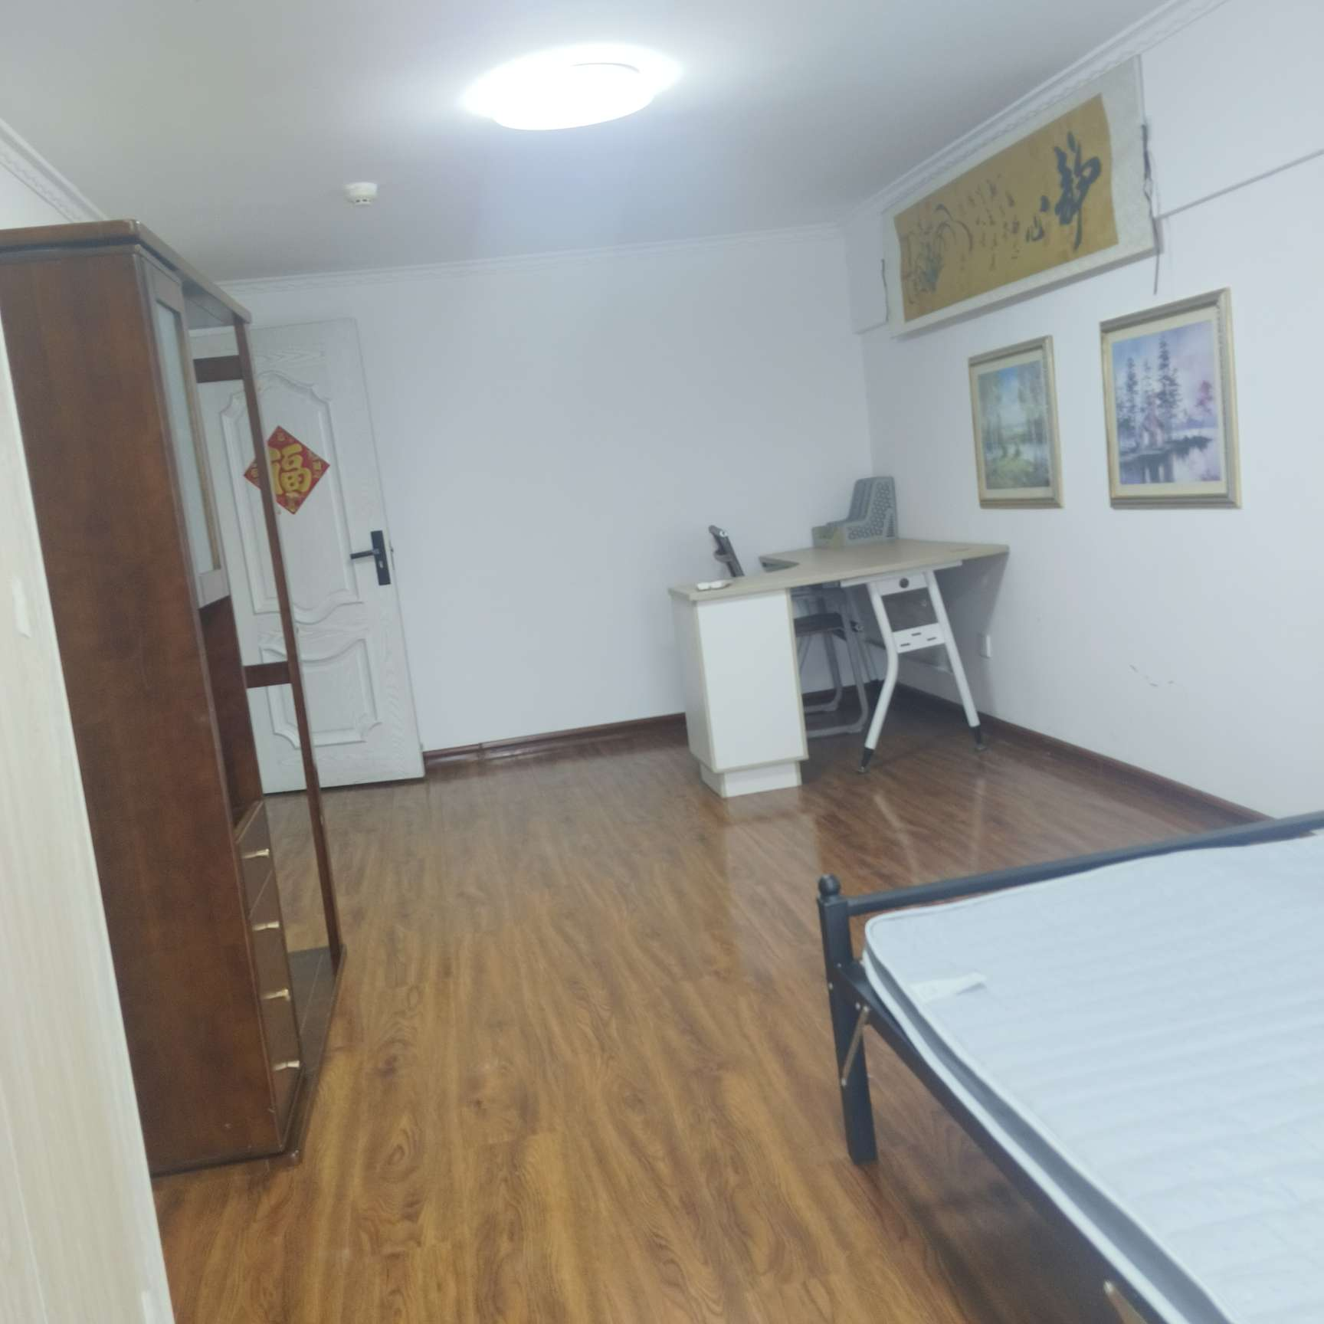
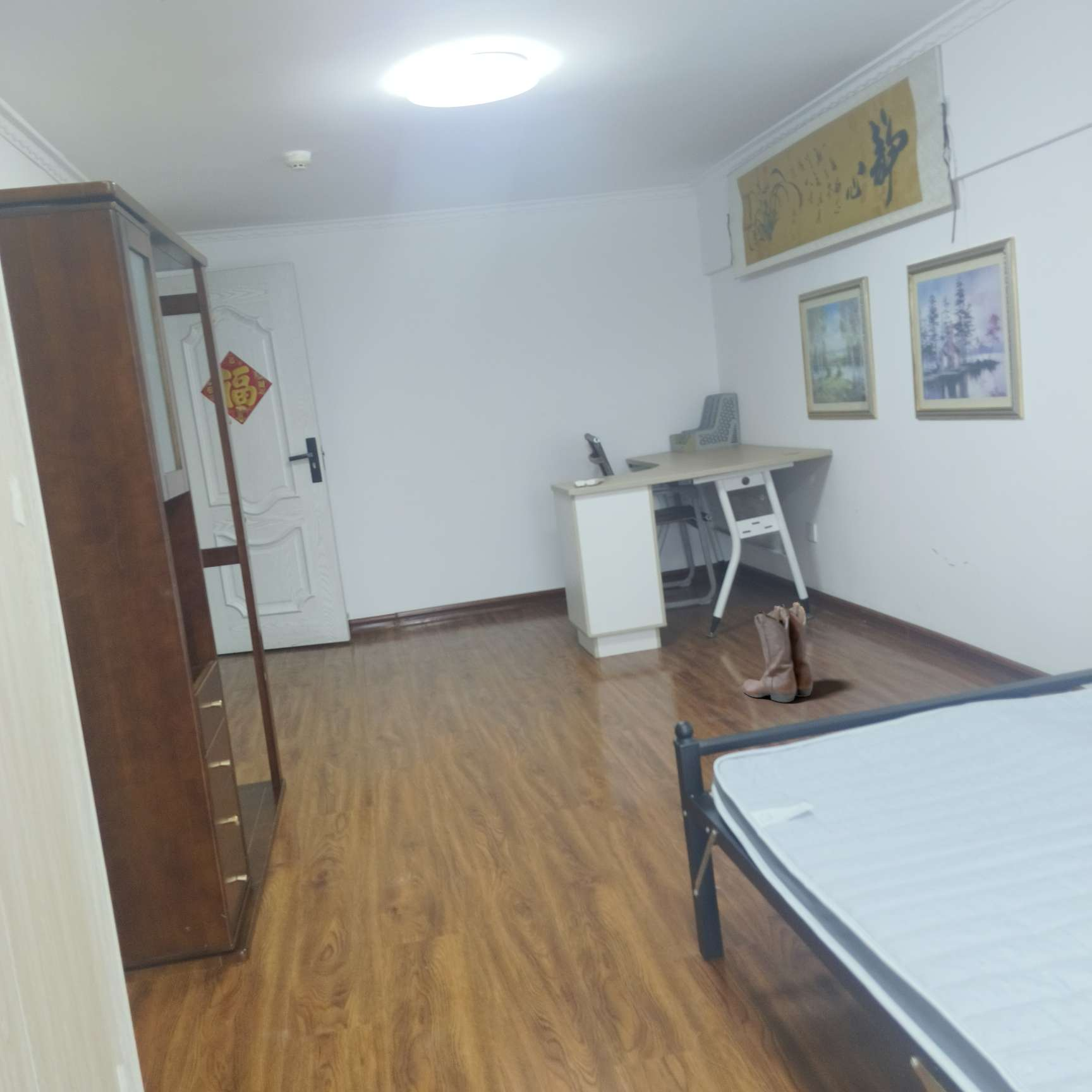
+ boots (773, 648)
